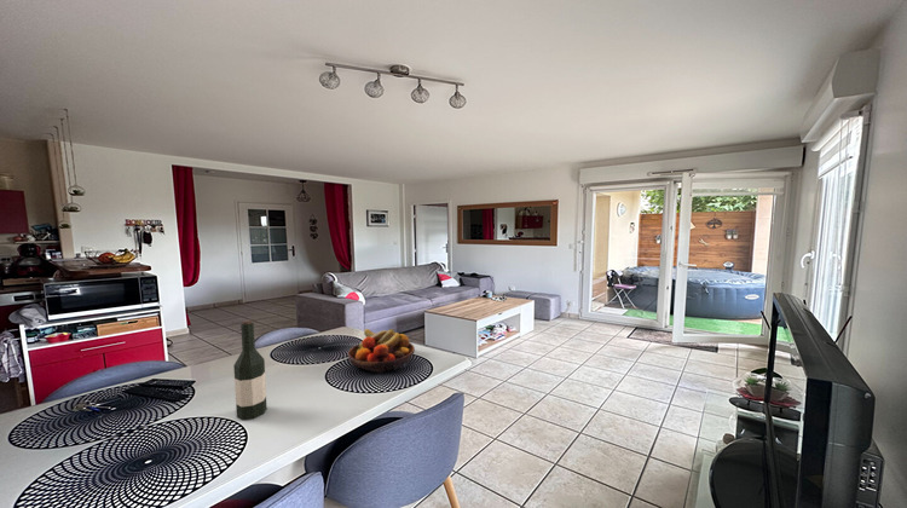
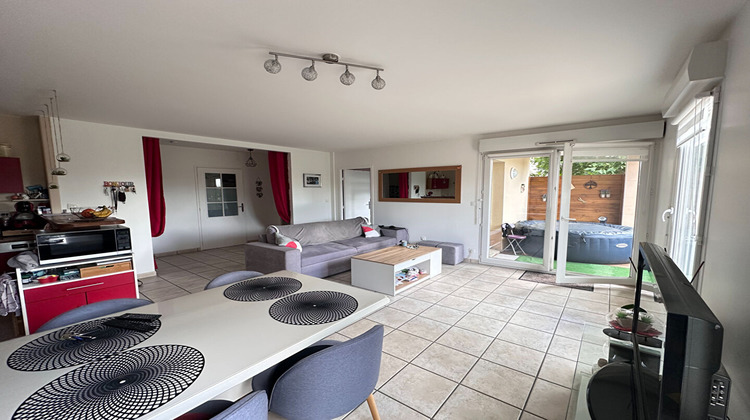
- fruit bowl (381, 346)
- wine bottle (249, 366)
